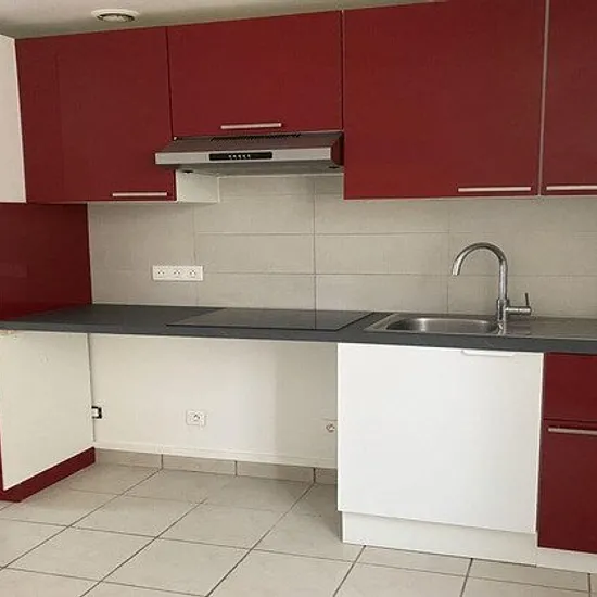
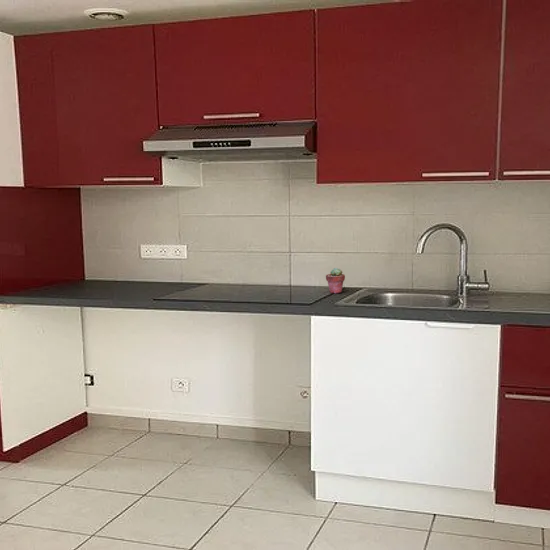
+ potted succulent (335, 280)
